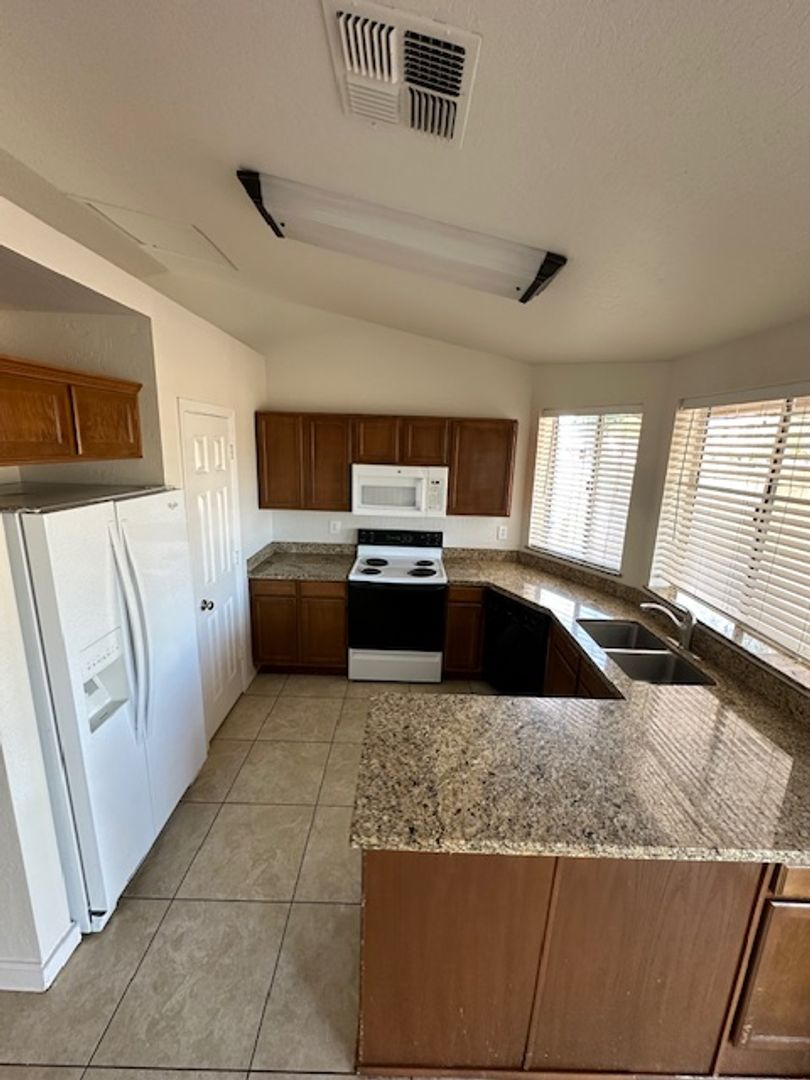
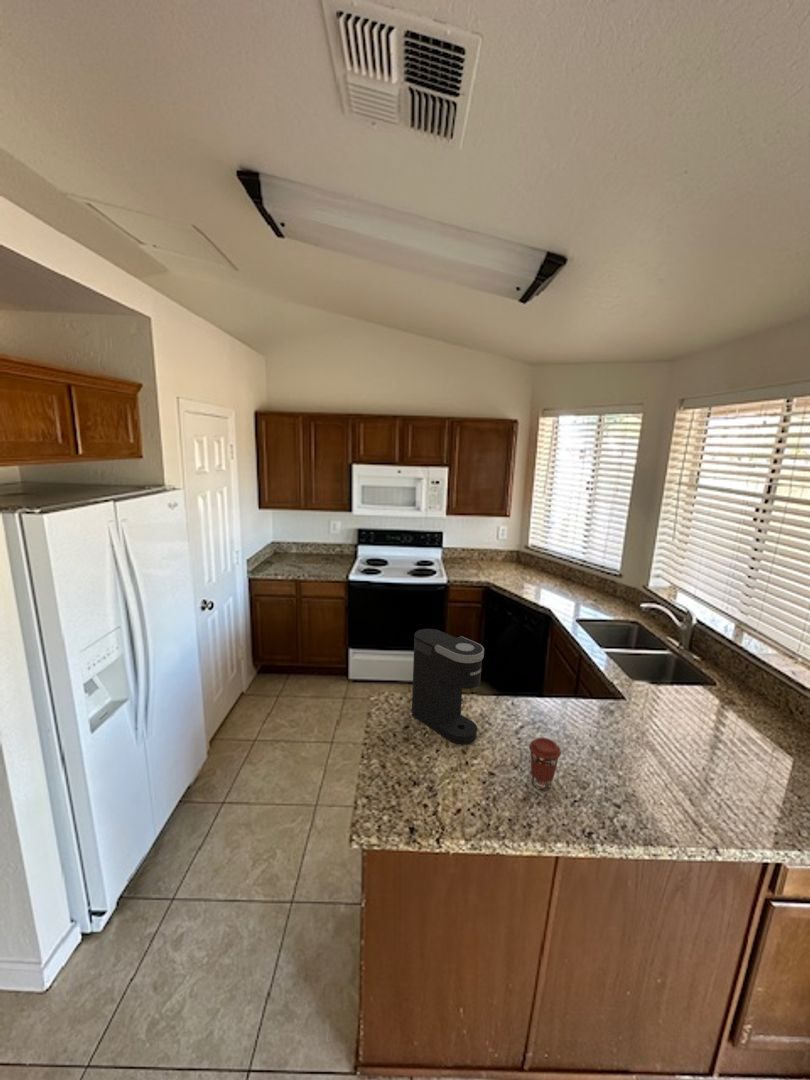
+ coffee maker (445, 682)
+ coffee cup (543, 764)
